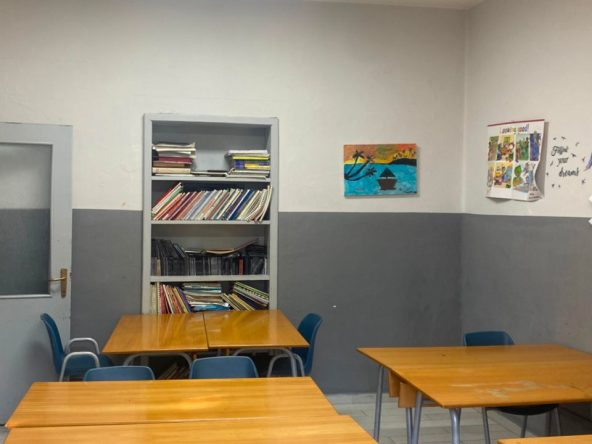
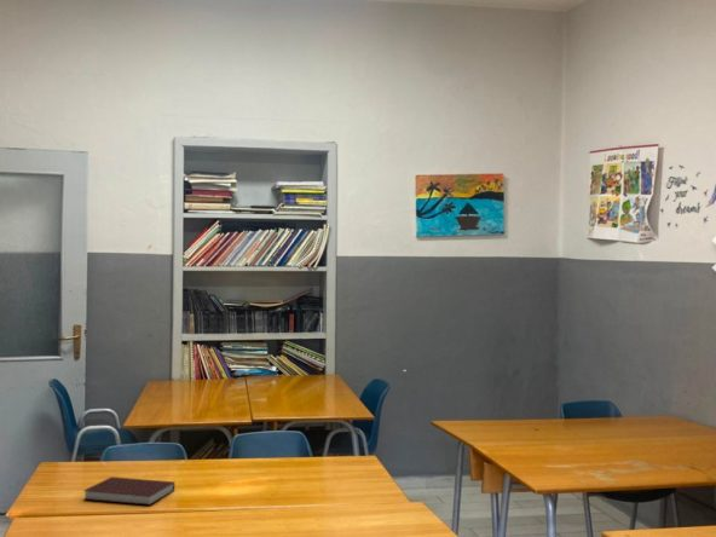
+ notebook (129, 490)
